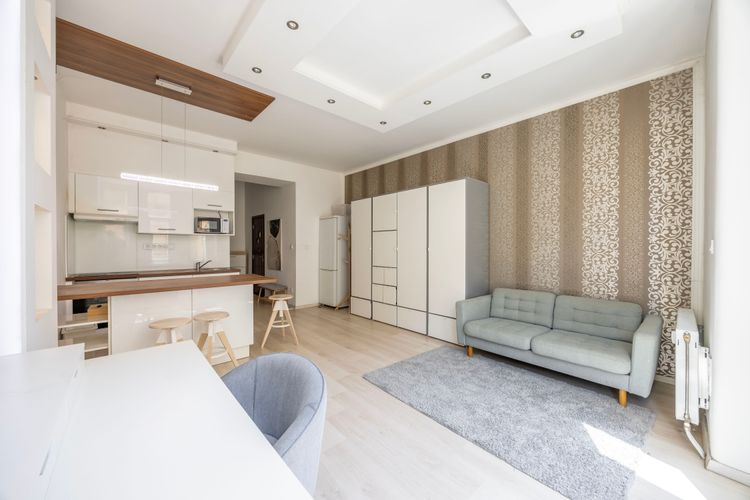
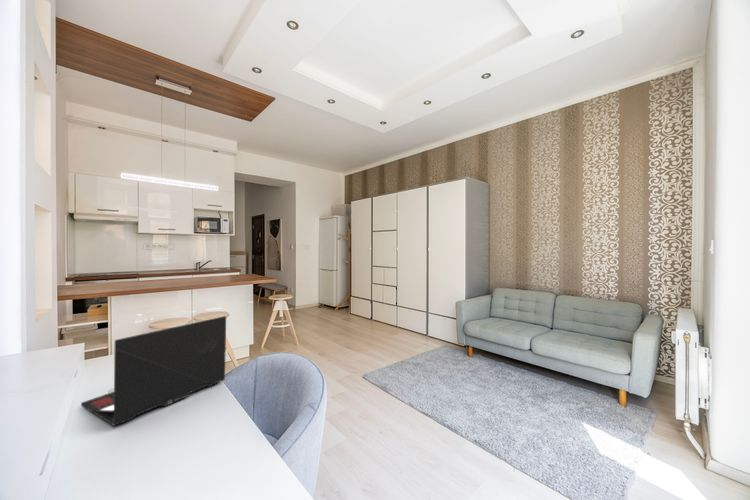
+ laptop (159, 358)
